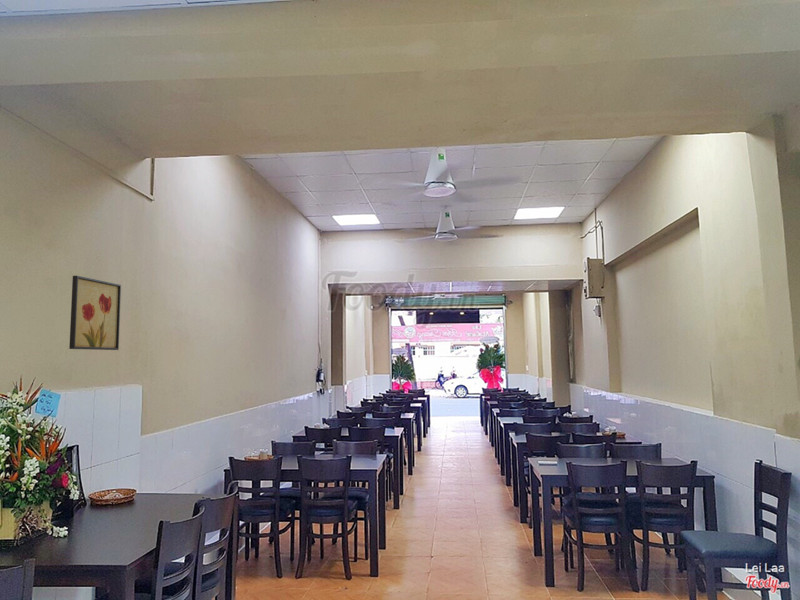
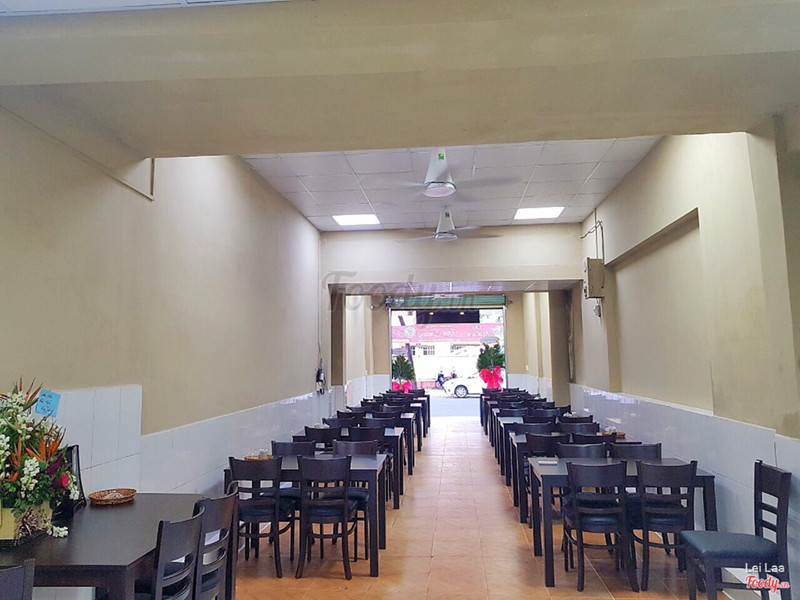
- wall art (95, 314)
